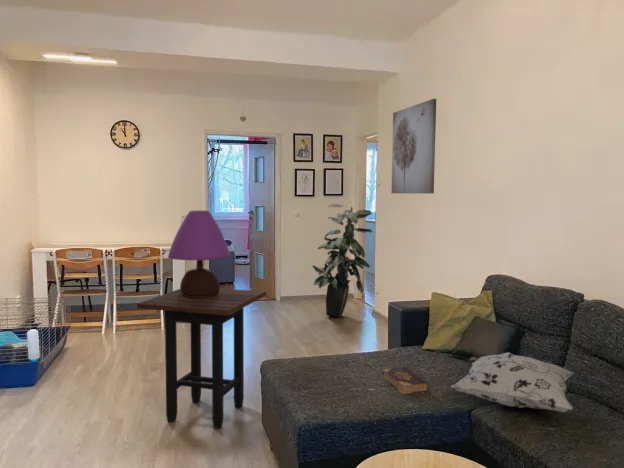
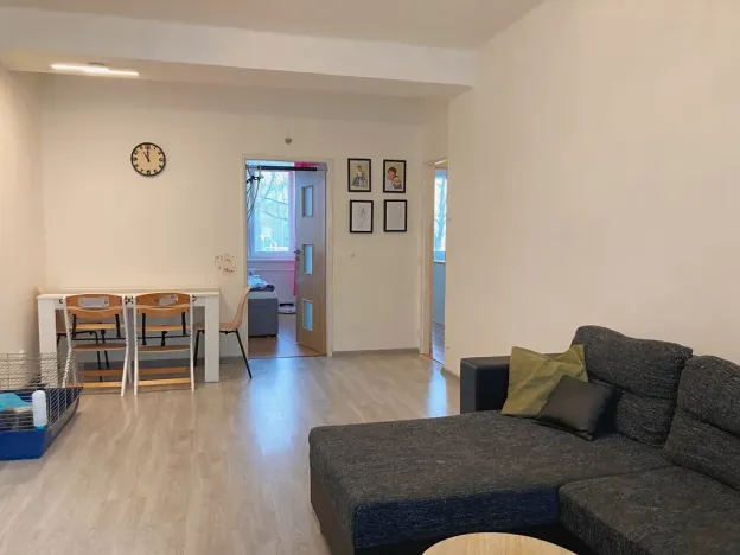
- indoor plant (341, 260)
- wall art (411, 150)
- decorative pillow (514, 379)
- side table (200, 355)
- book (403, 378)
- table lamp (199, 252)
